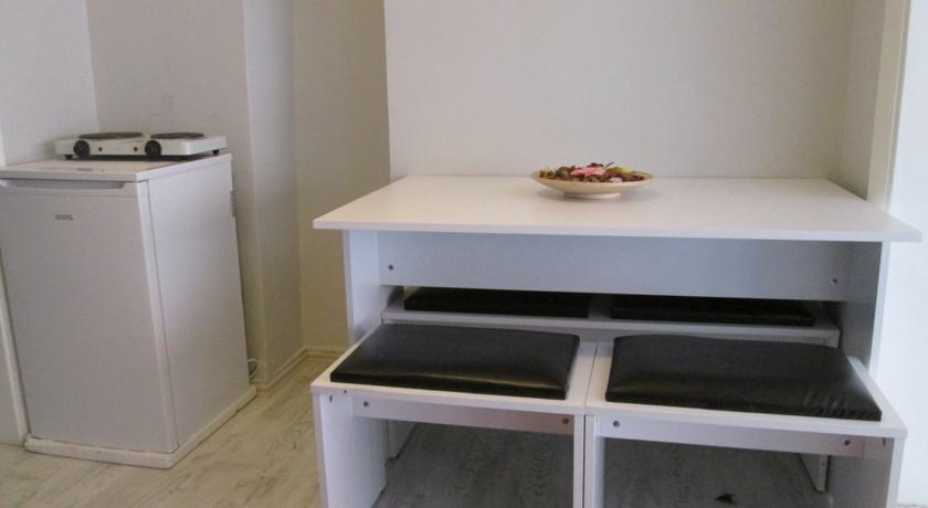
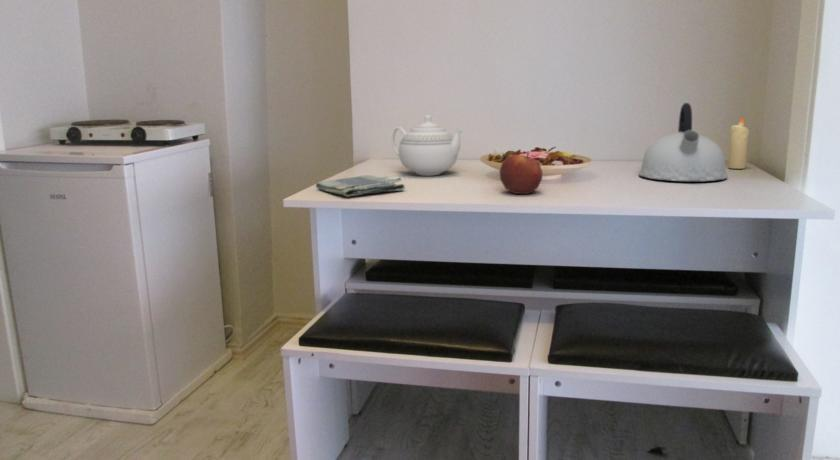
+ kettle (684, 140)
+ teapot (427, 144)
+ apple (520, 172)
+ dish towel (360, 183)
+ candle (738, 142)
